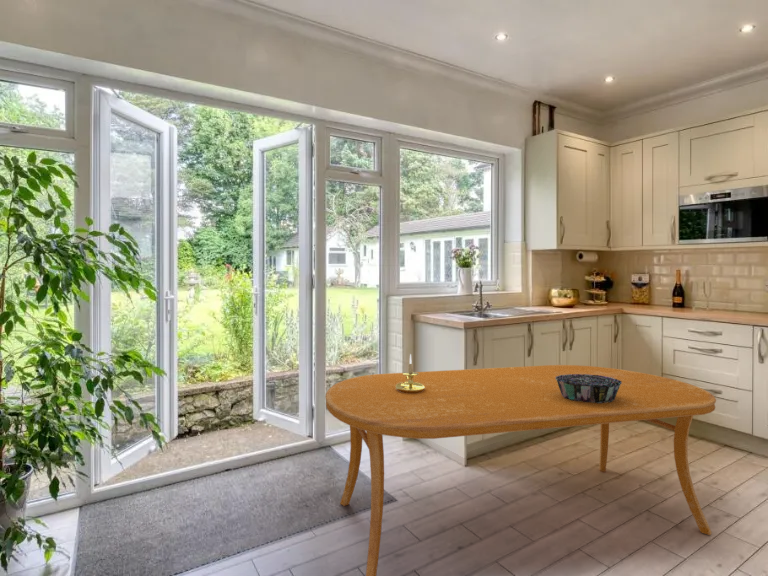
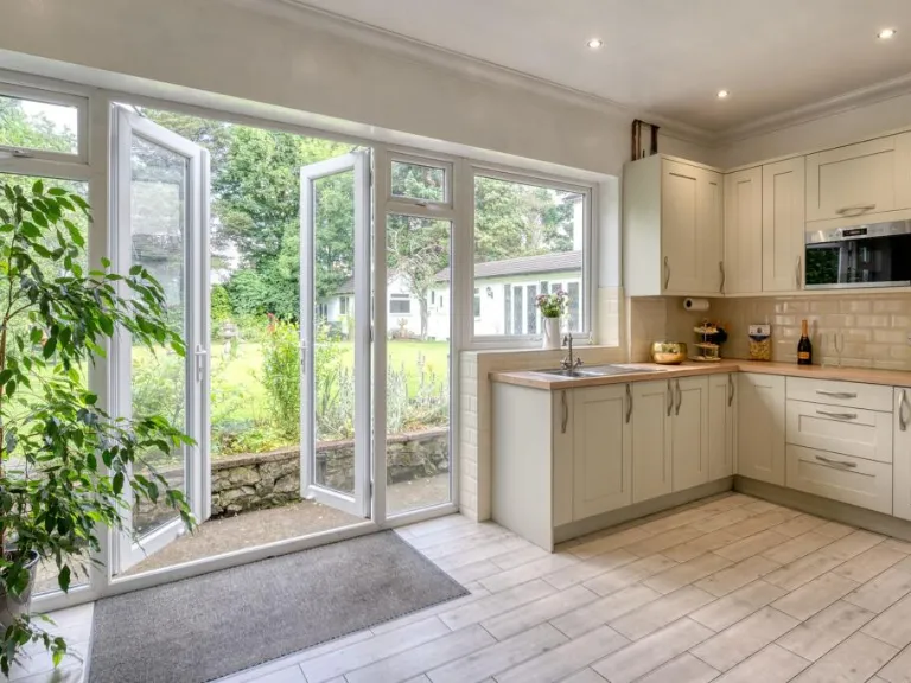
- decorative bowl (587, 388)
- dining table (513, 431)
- candle holder (409, 370)
